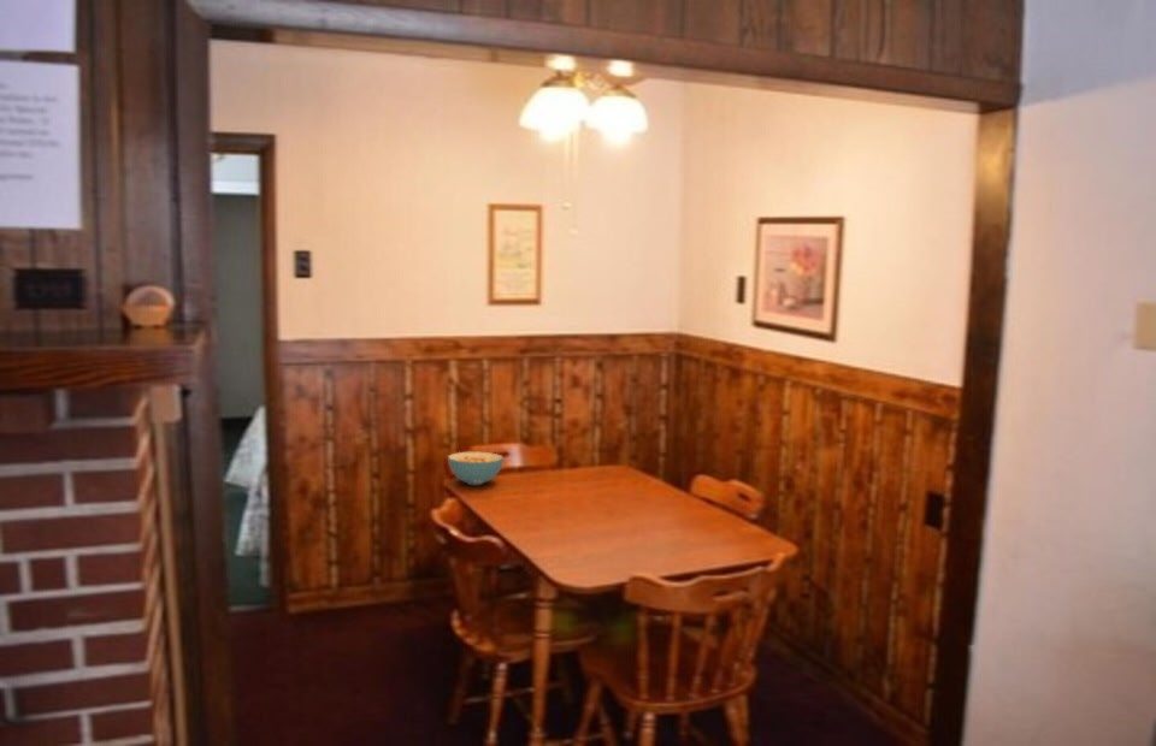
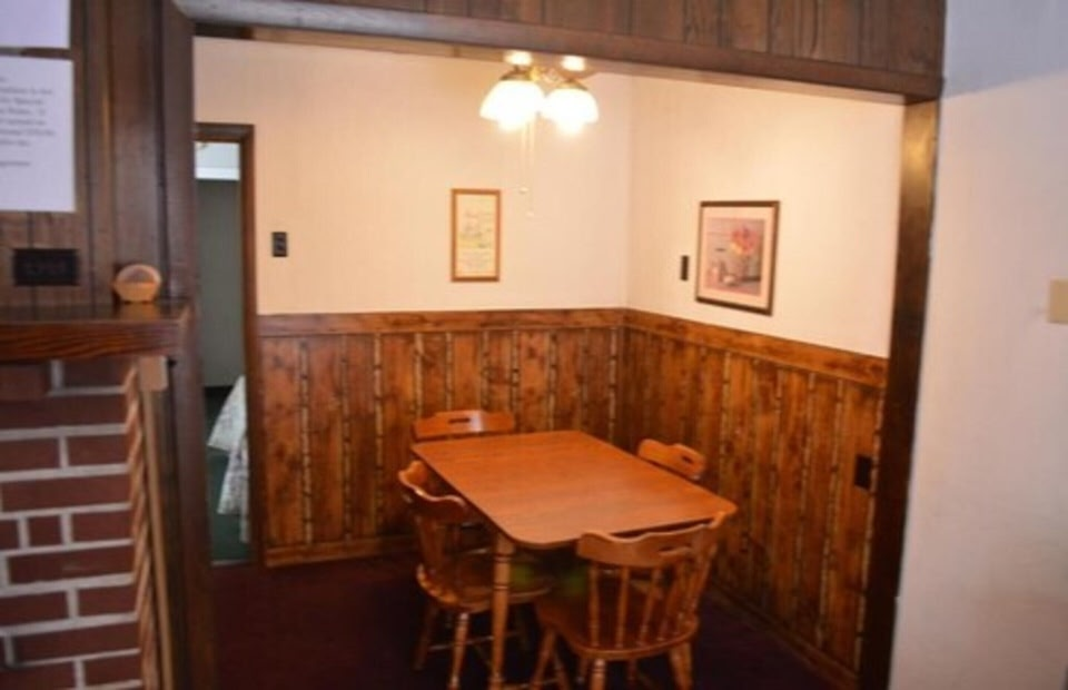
- cereal bowl (474, 469)
